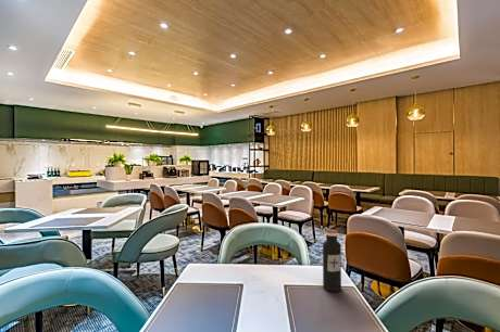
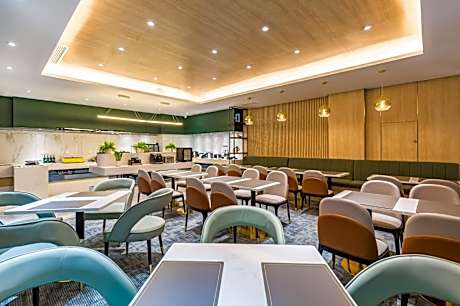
- water bottle (332, 258)
